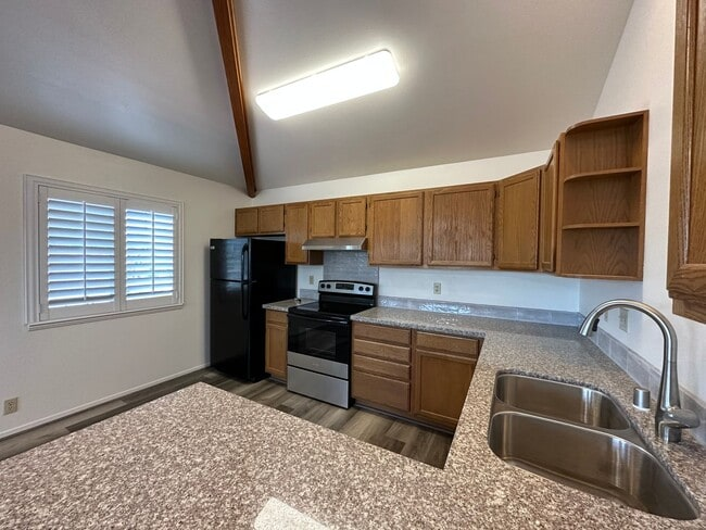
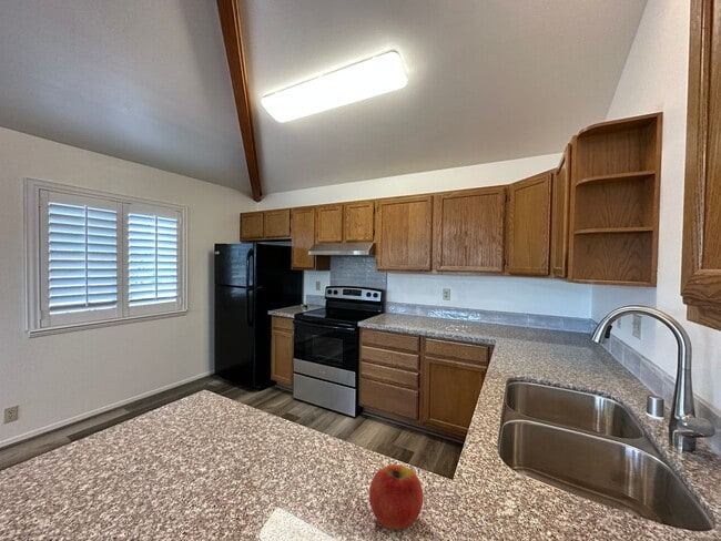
+ apple (395, 492)
